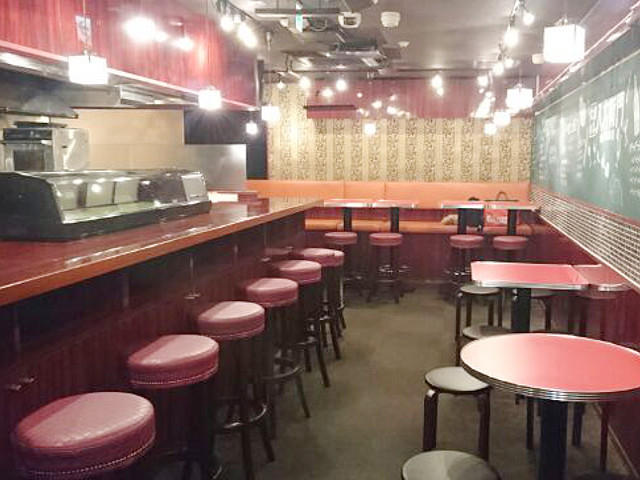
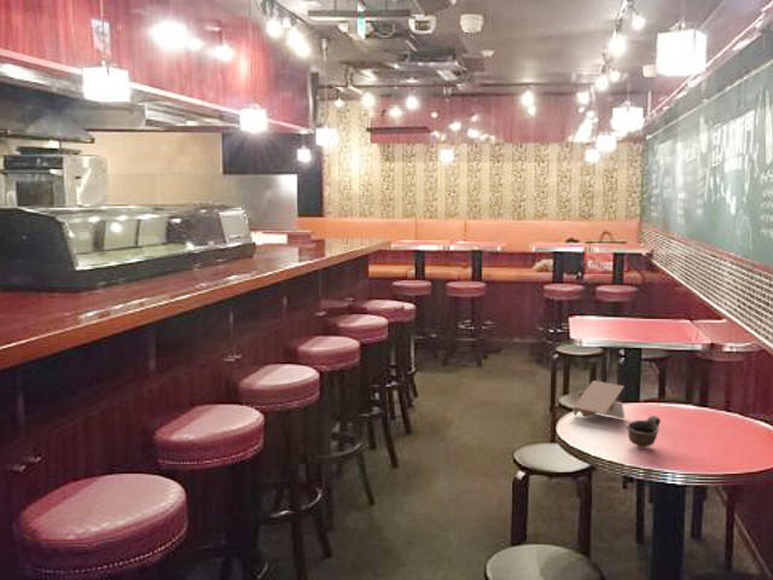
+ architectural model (601, 401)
+ cup (645, 431)
